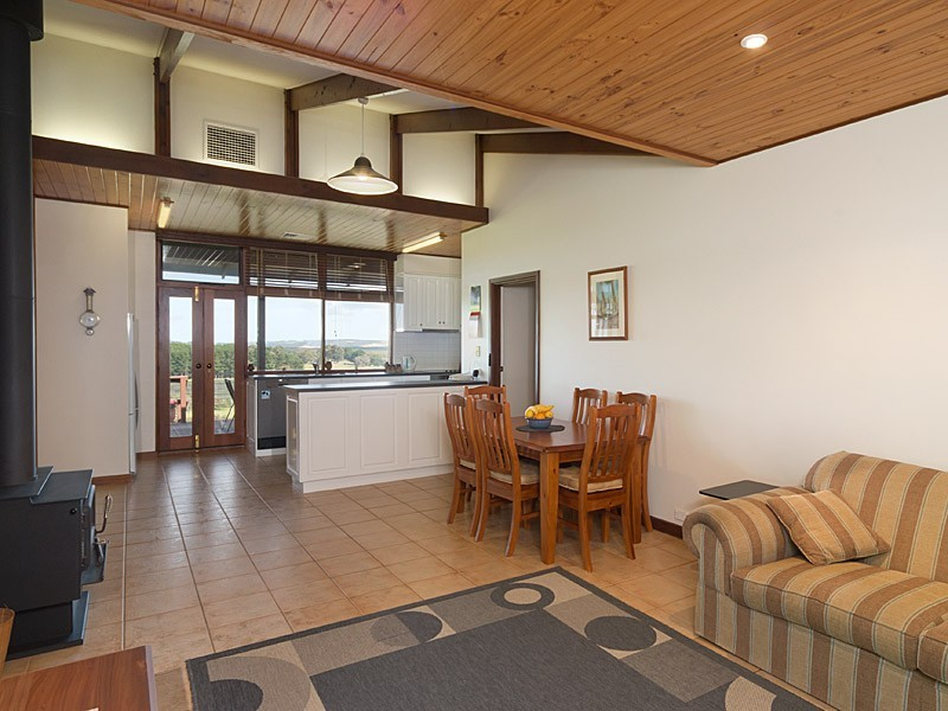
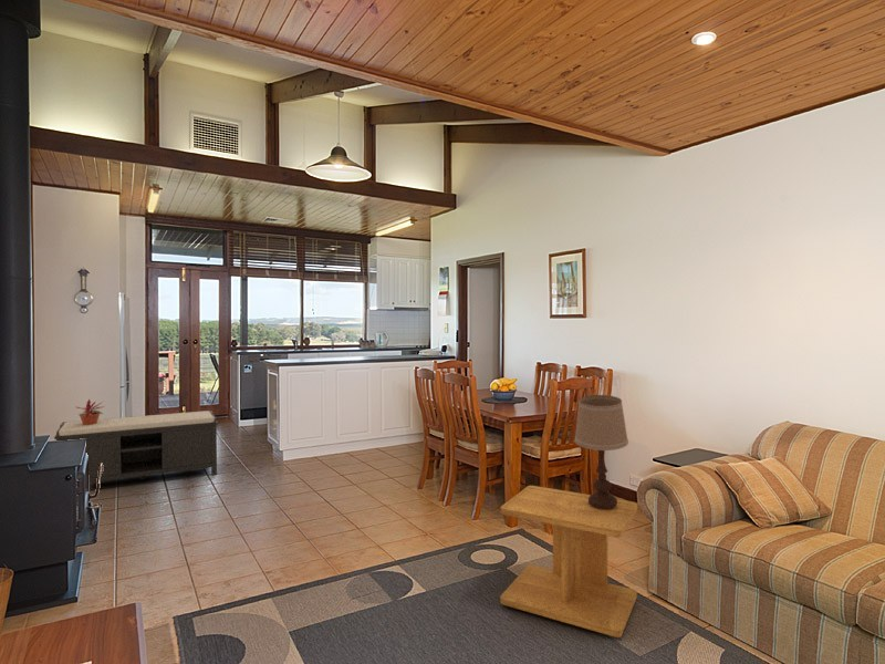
+ bench (142, 448)
+ potted plant (90, 411)
+ table lamp (603, 452)
+ side table (569, 553)
